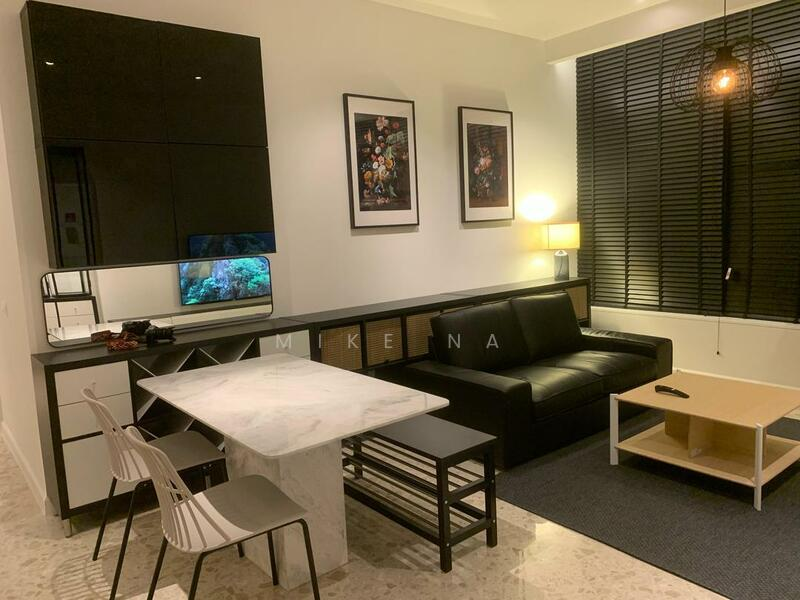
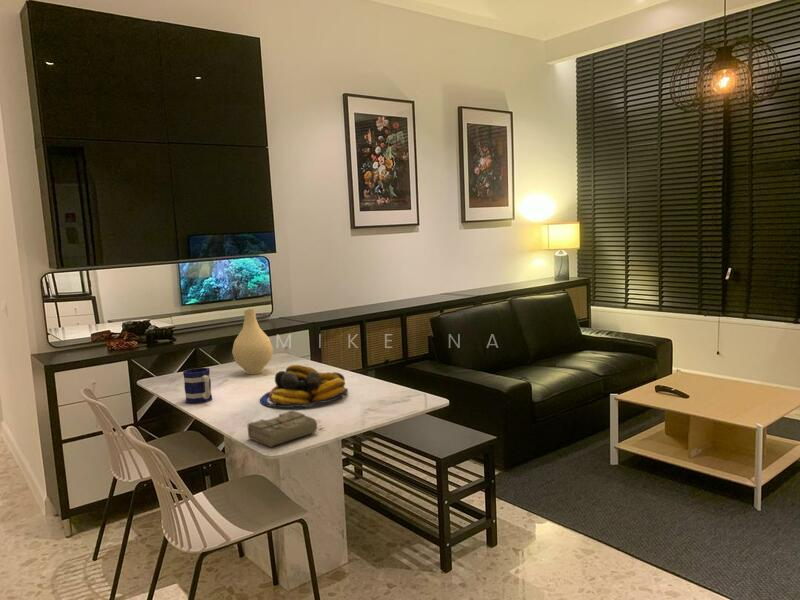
+ fruit bowl (303, 380)
+ mug (200, 386)
+ diary (284, 427)
+ vase (252, 341)
